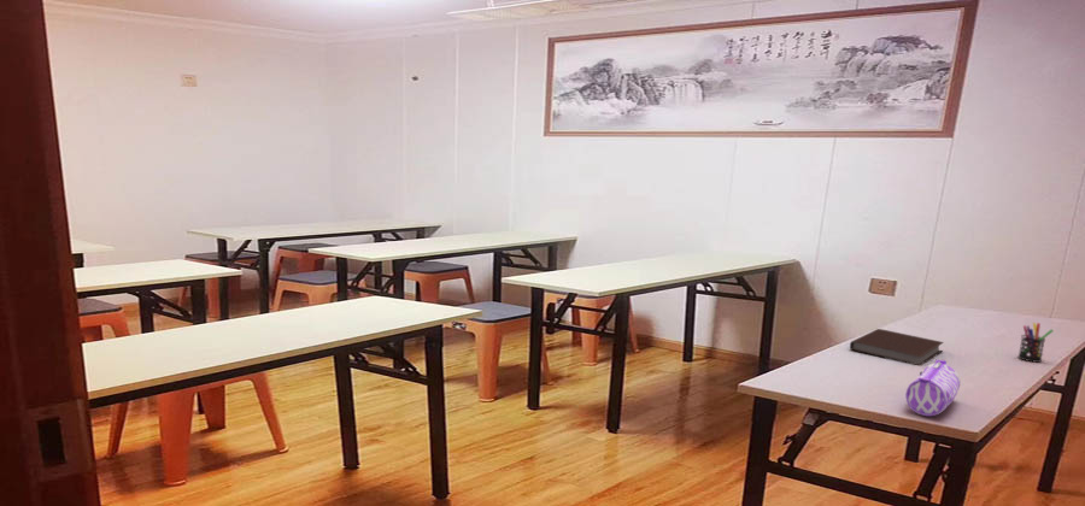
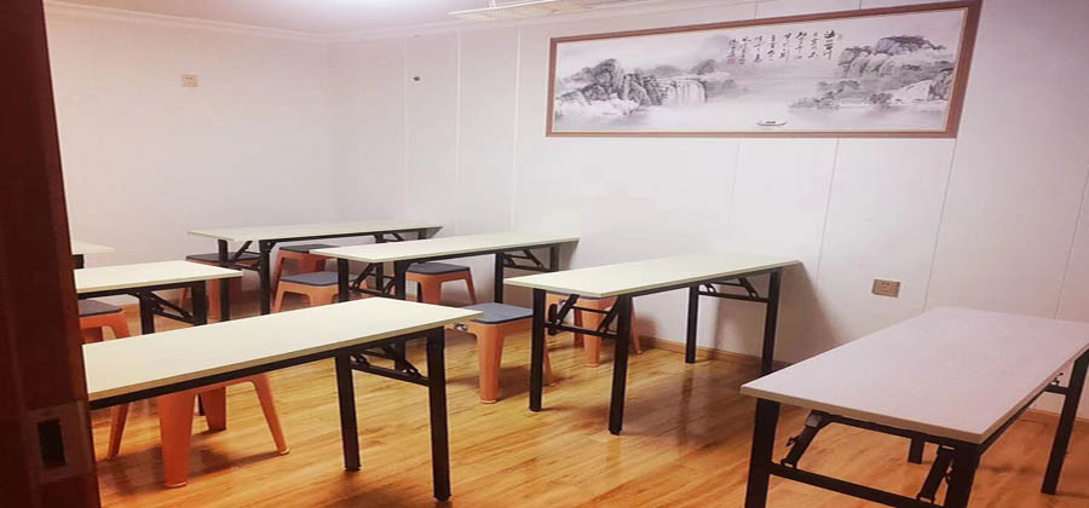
- pencil case (933, 387)
- notebook (897, 346)
- pen holder (1036, 341)
